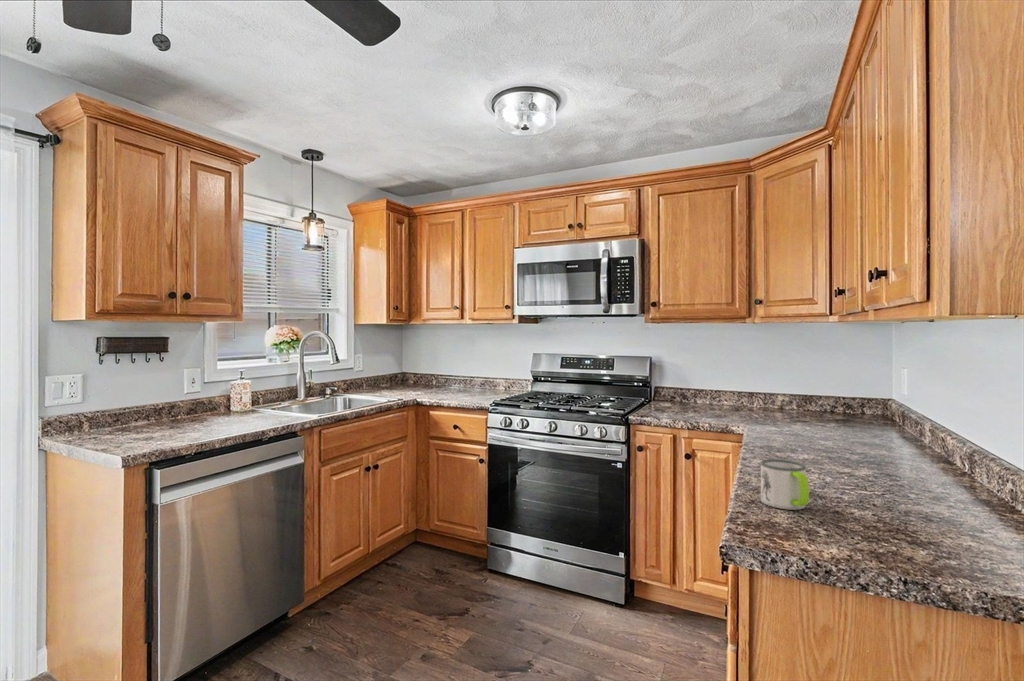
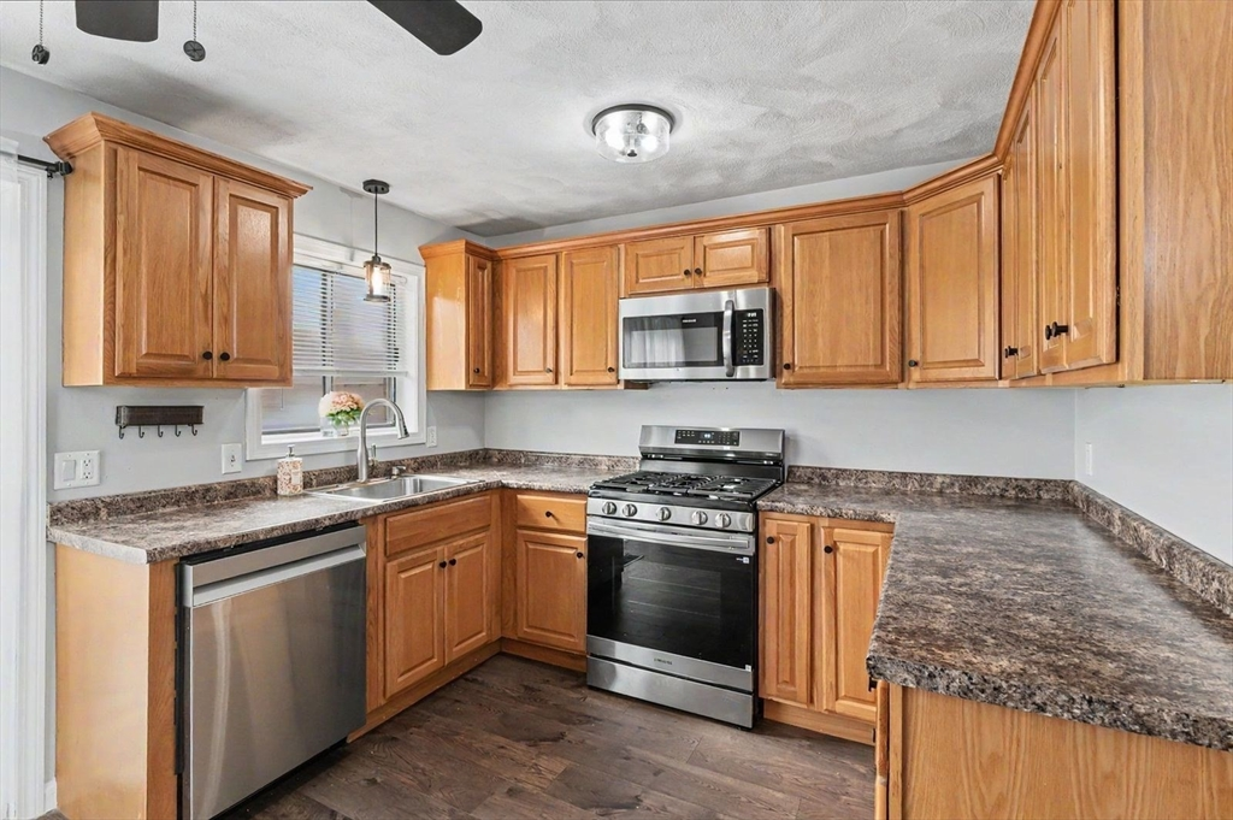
- mug (787, 485)
